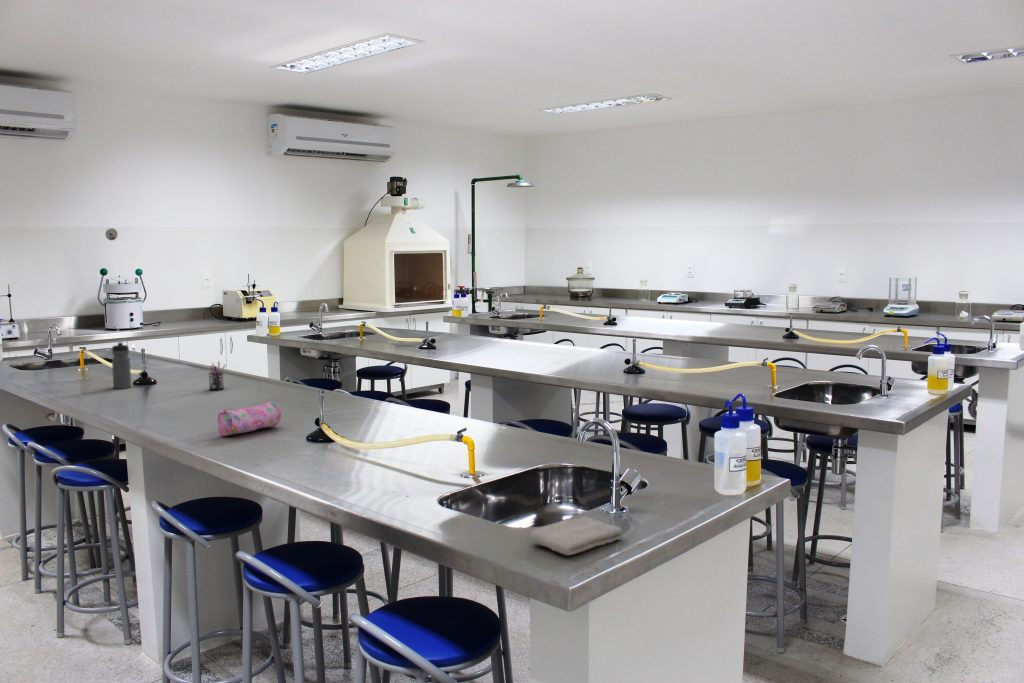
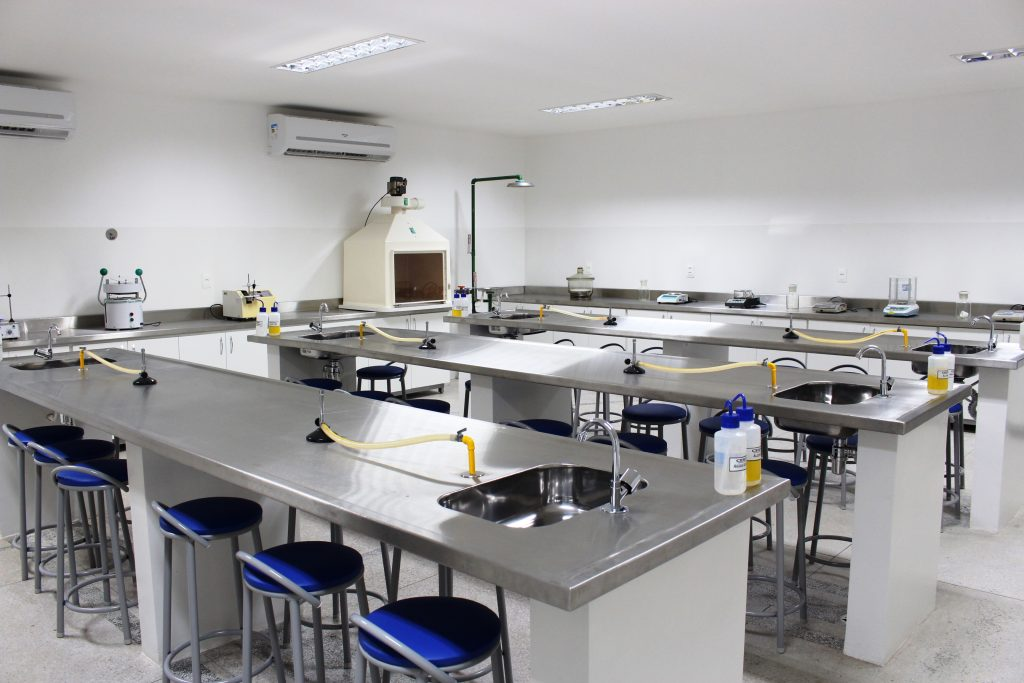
- pen holder (217, 374)
- water bottle (121, 364)
- washcloth (577, 534)
- pencil case (249, 418)
